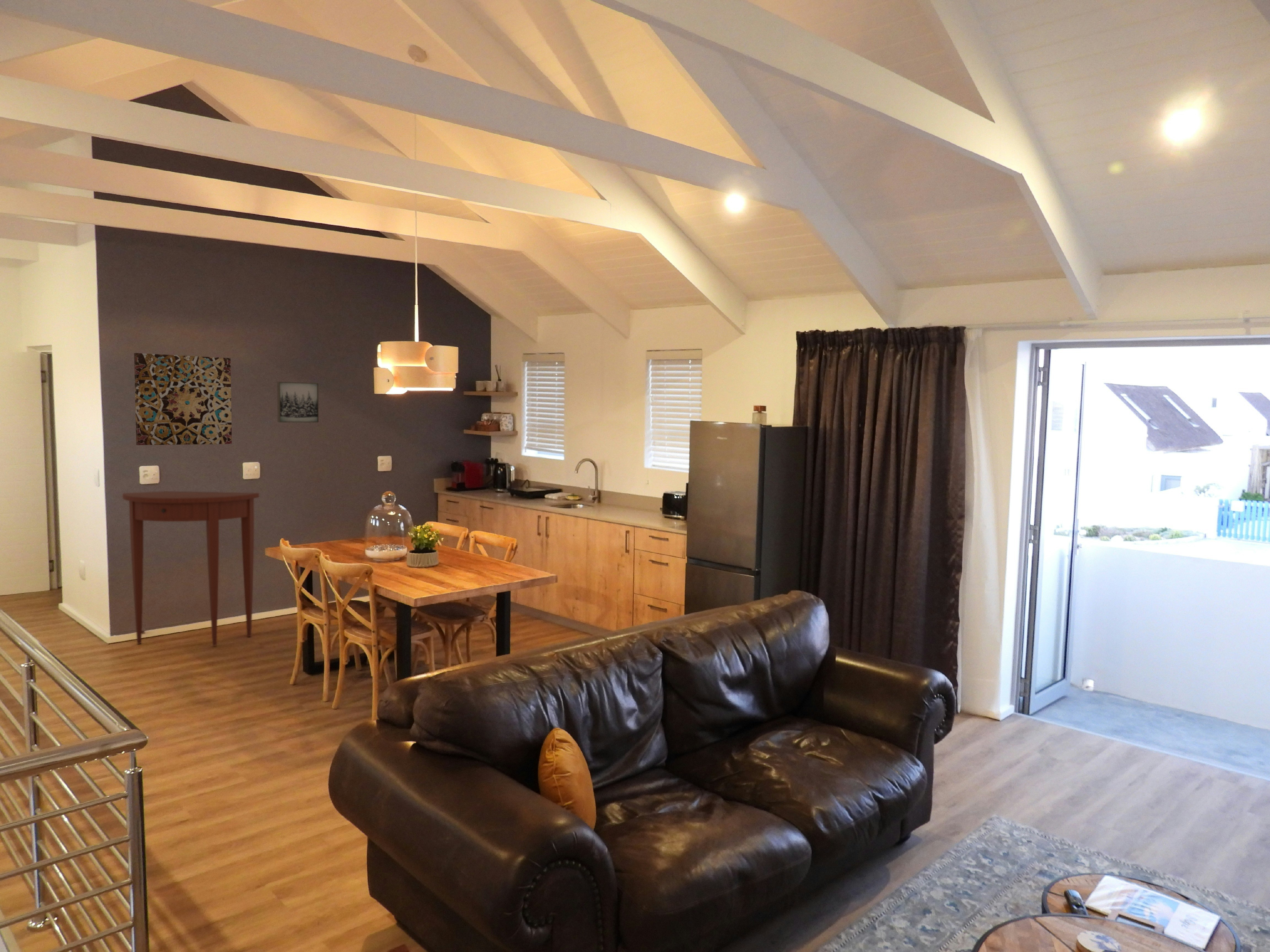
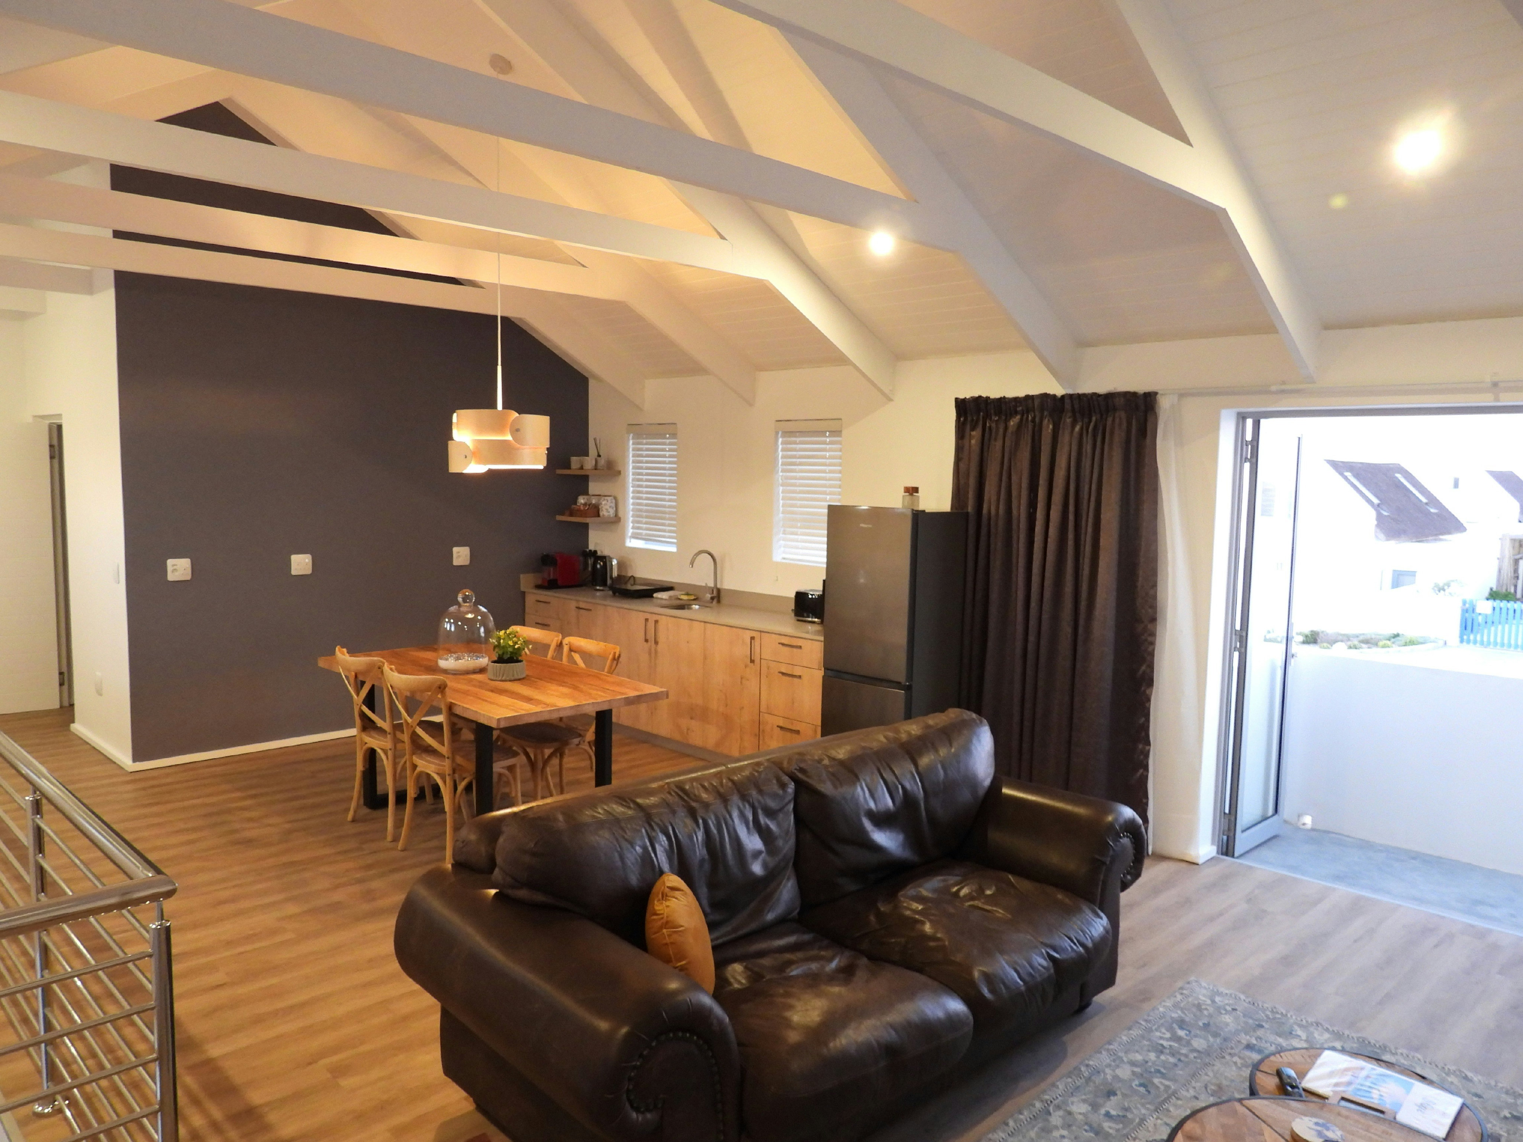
- wall art (298, 402)
- wall art (184, 400)
- console table (208, 565)
